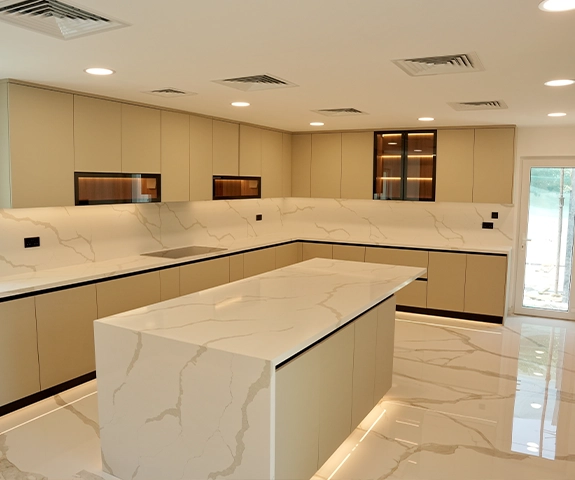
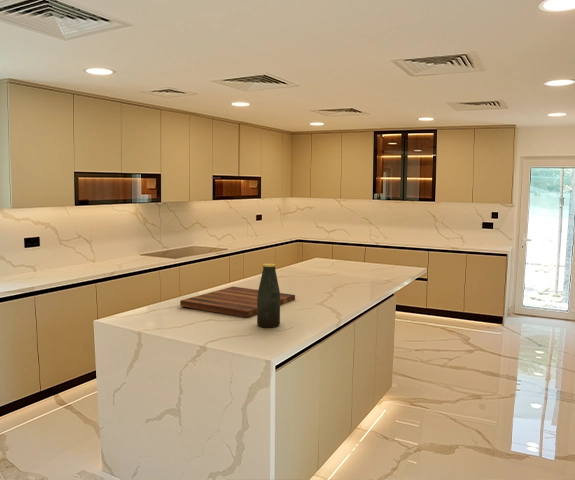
+ bottle (268, 294)
+ cutting board (239, 300)
